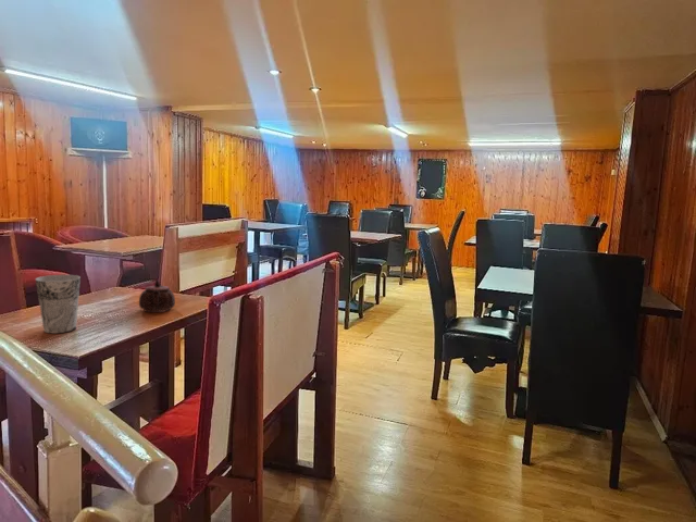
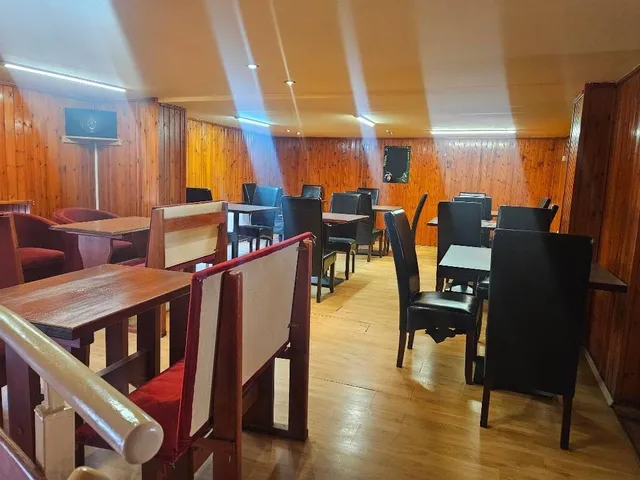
- cup (59, 303)
- teapot (157, 295)
